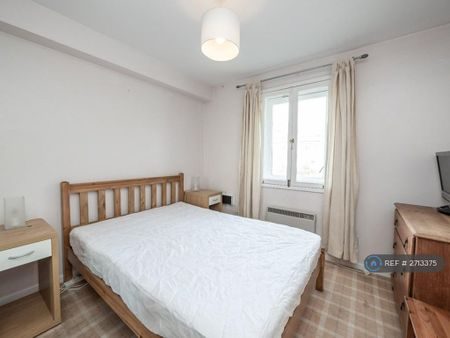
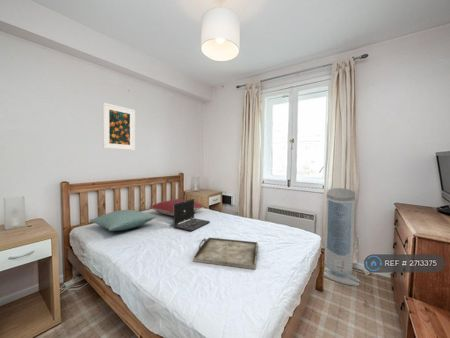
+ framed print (119, 128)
+ air purifier (339, 232)
+ pillow (123, 219)
+ serving tray (228, 247)
+ laptop (192, 213)
+ pillow (173, 206)
